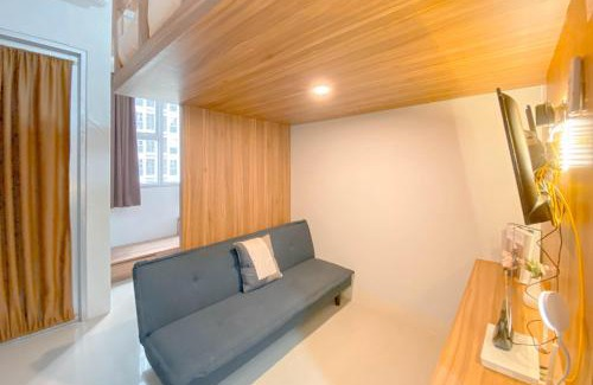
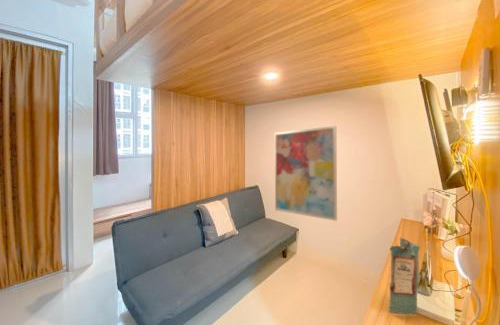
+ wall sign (399, 275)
+ wall art (302, 172)
